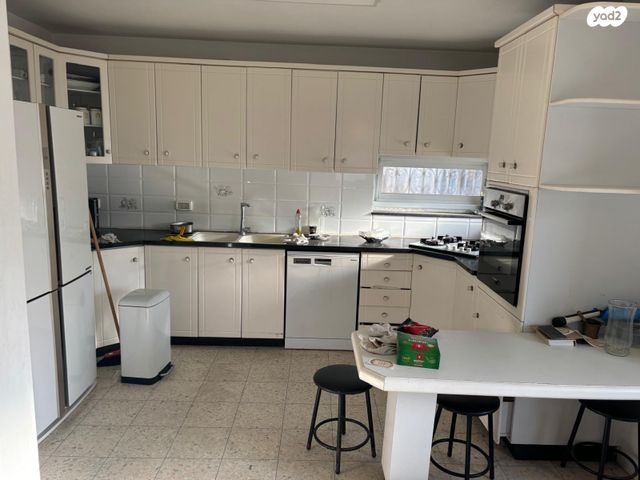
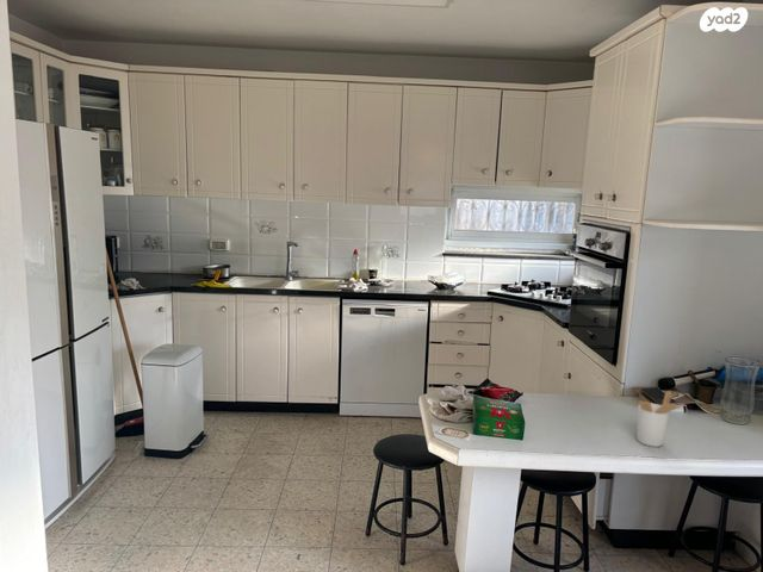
+ utensil holder (658, 419)
